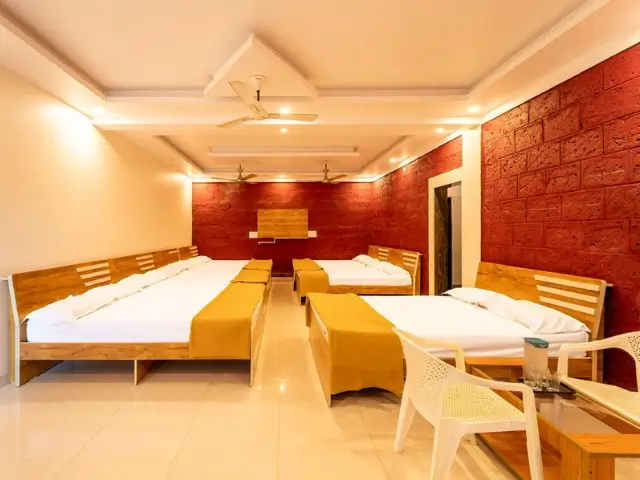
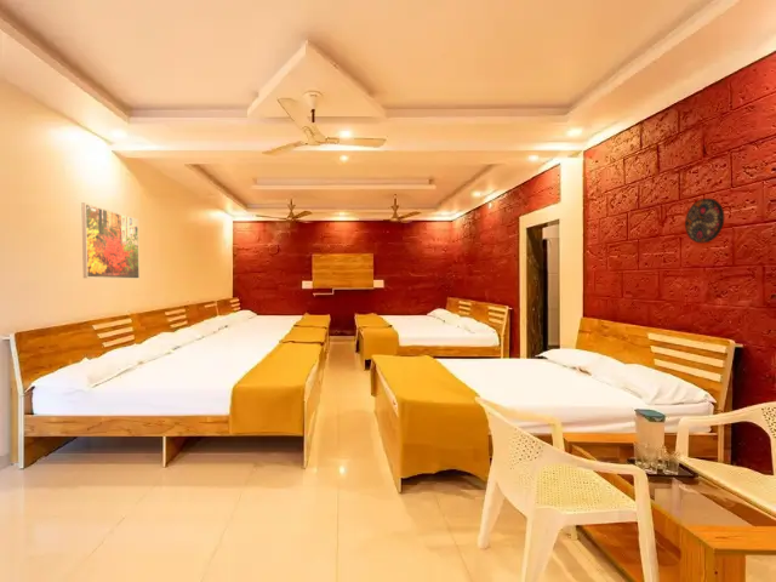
+ decorative plate (703, 221)
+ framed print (113, 245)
